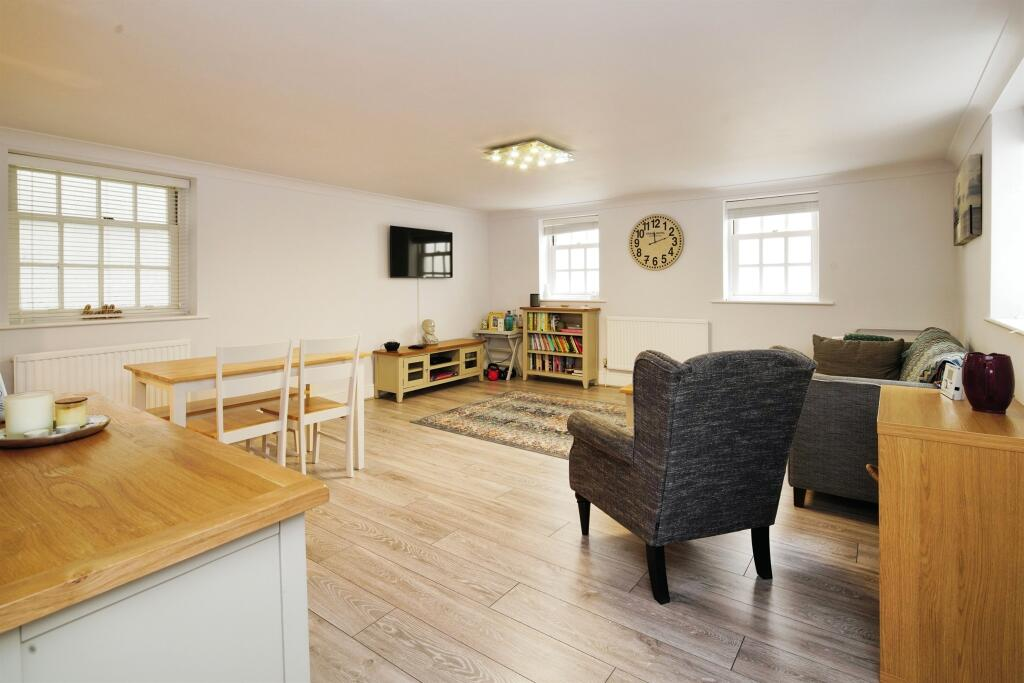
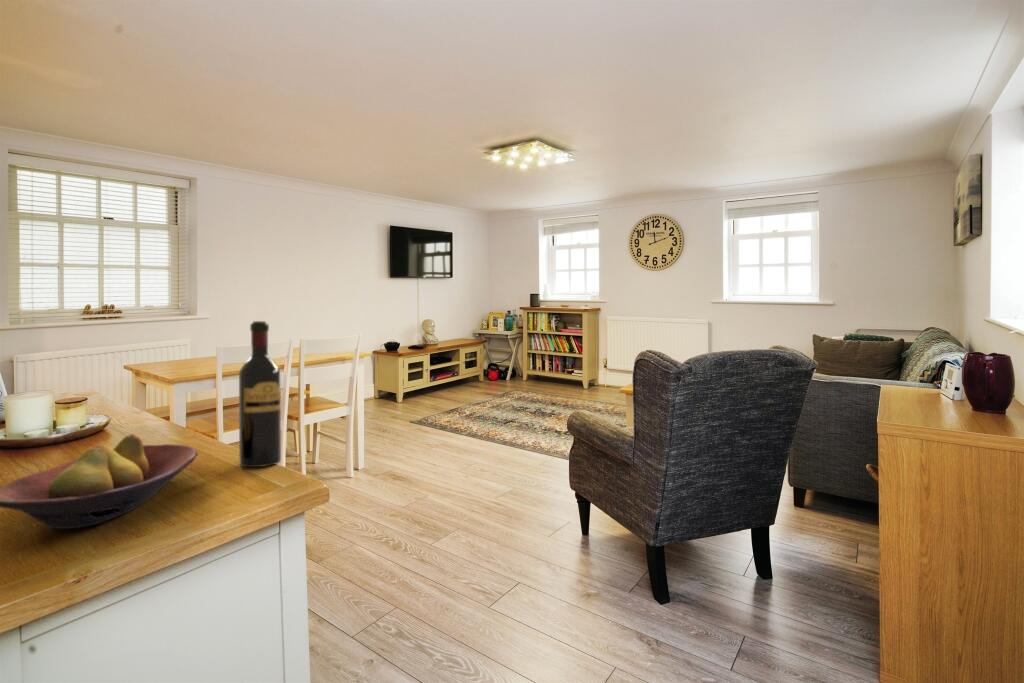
+ wine bottle (260, 392)
+ fruit bowl (110, 471)
